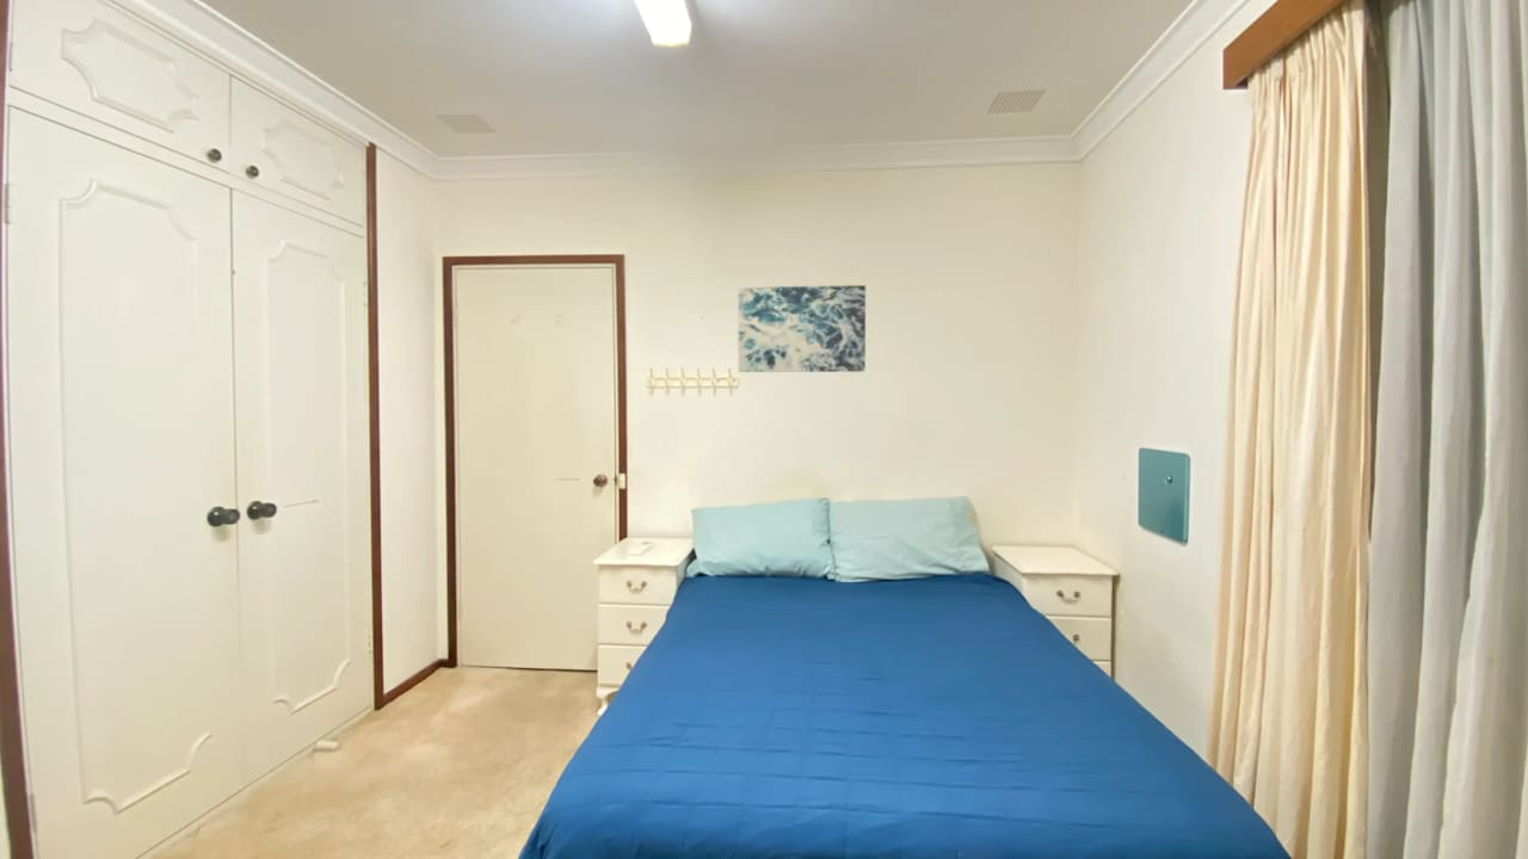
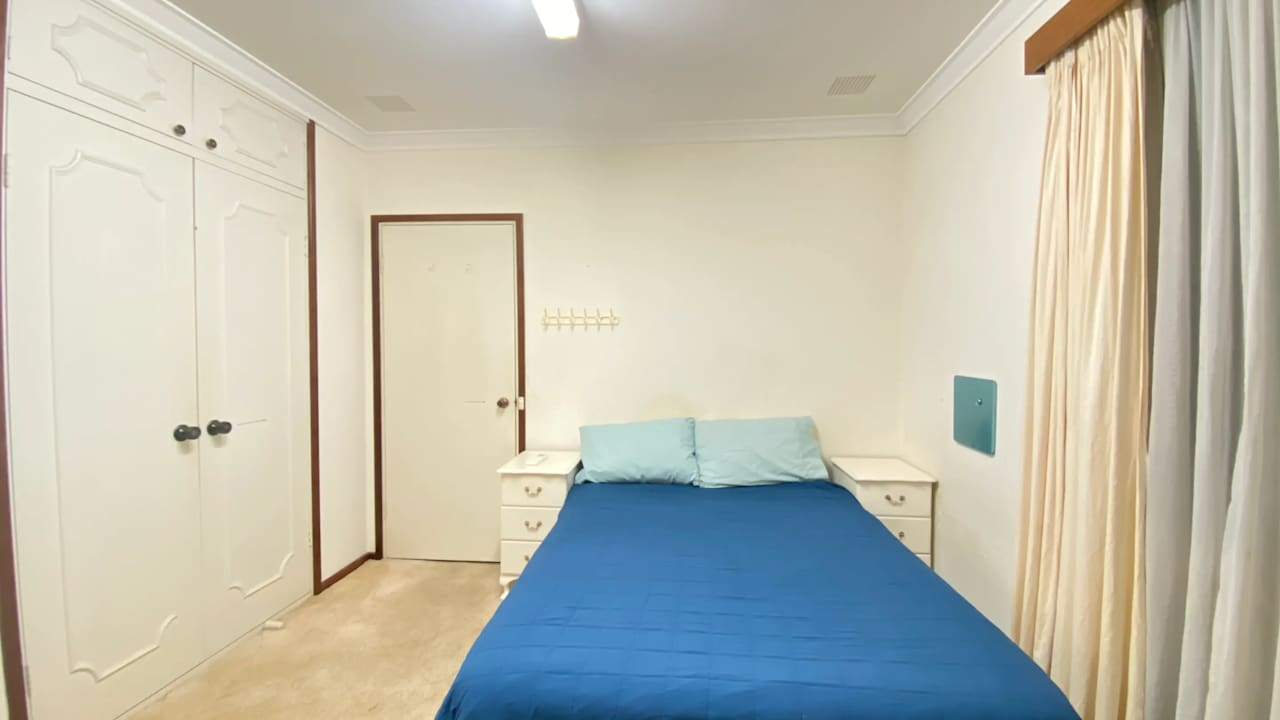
- wall art (801, 329)
